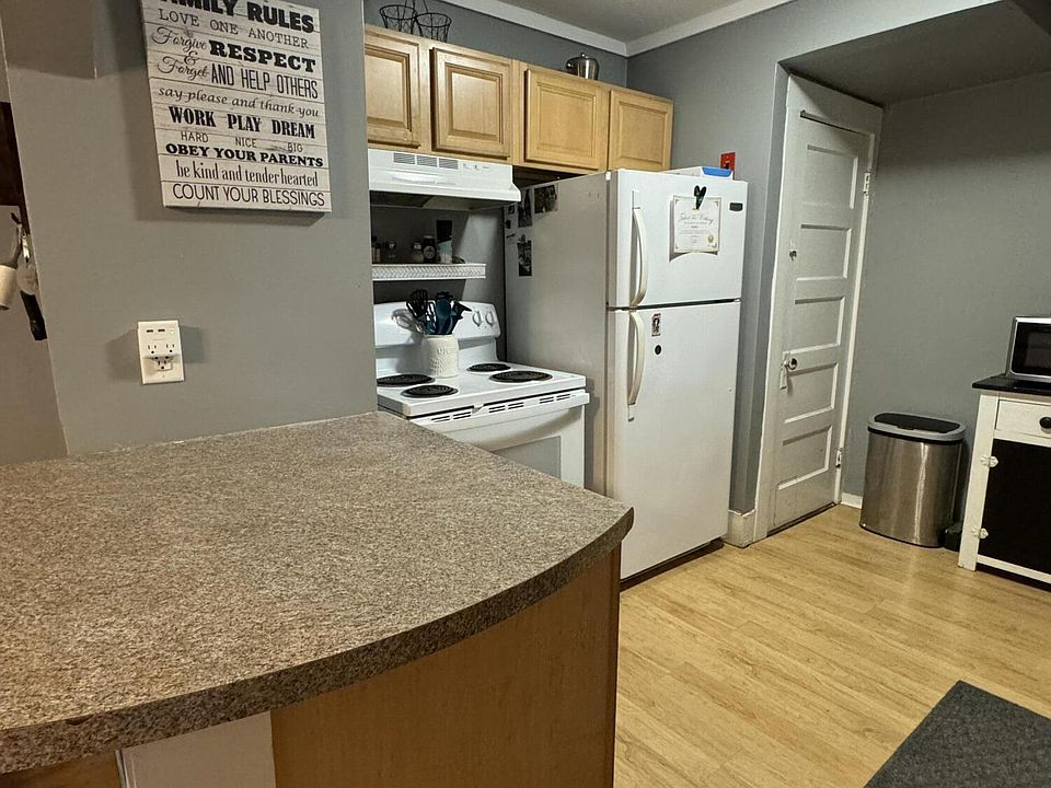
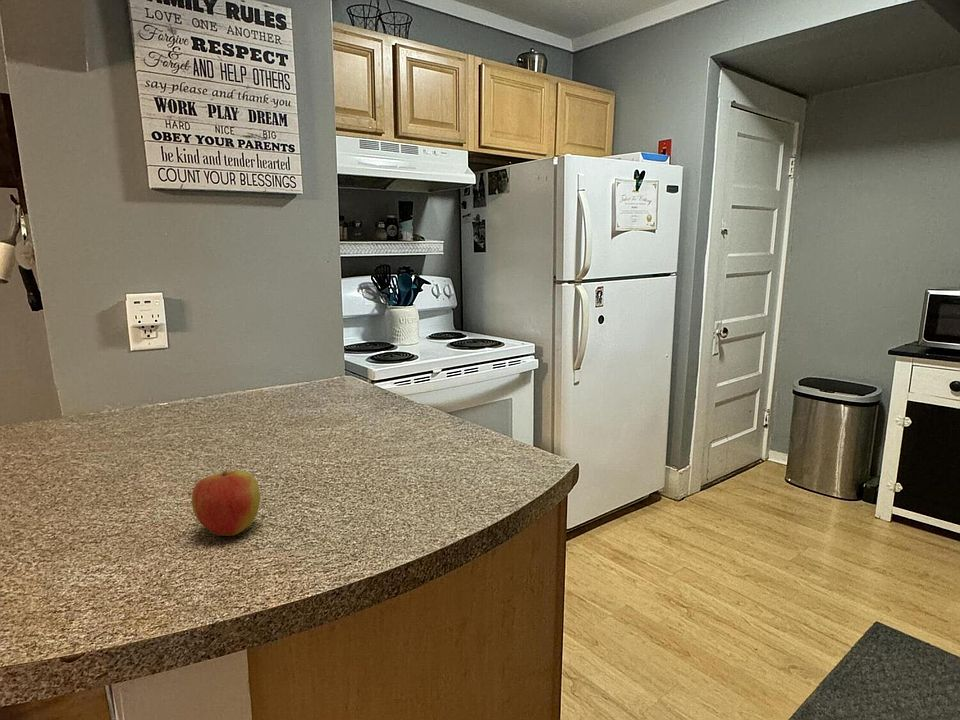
+ apple (226, 500)
